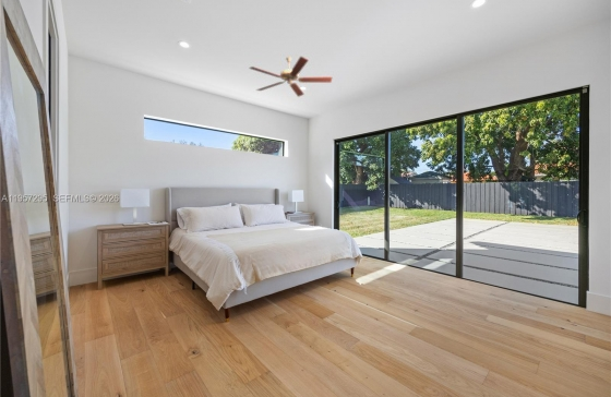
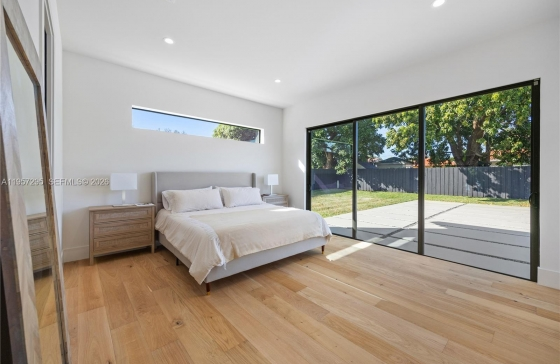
- ceiling fan (291, 71)
